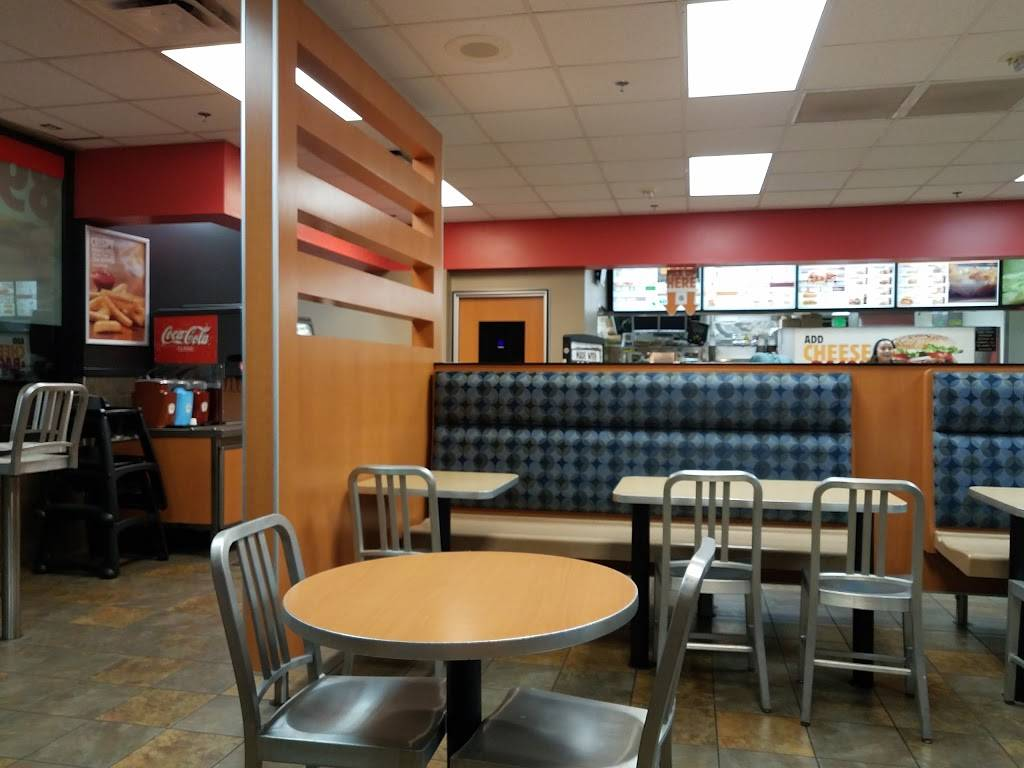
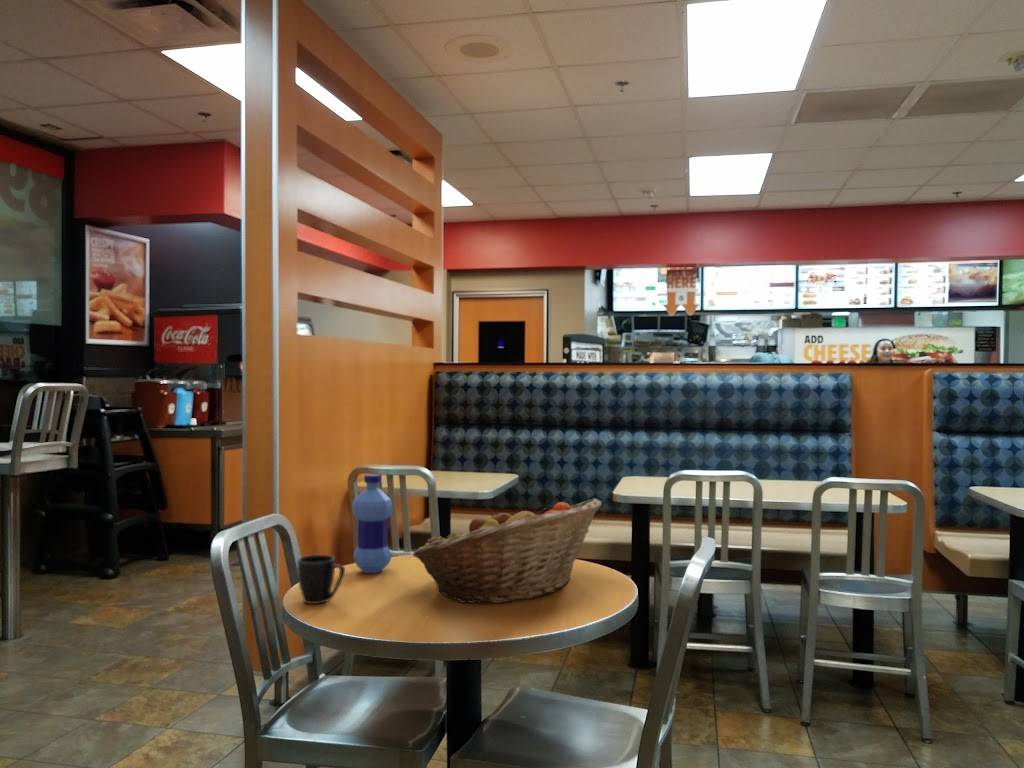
+ fruit basket (511, 542)
+ water bottle (372, 522)
+ mug (322, 580)
